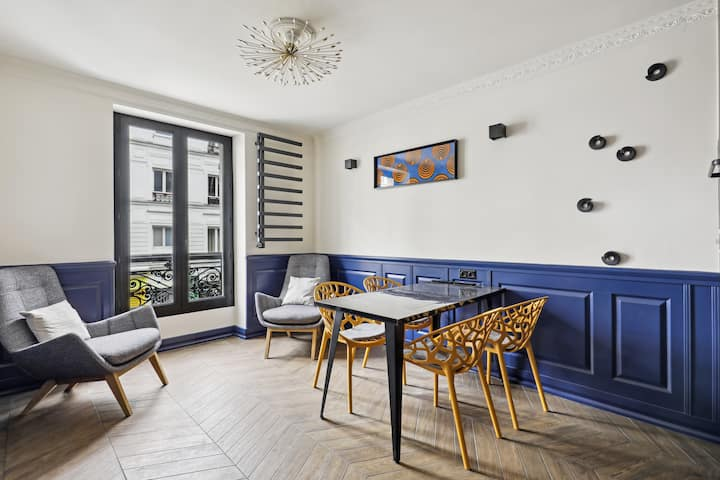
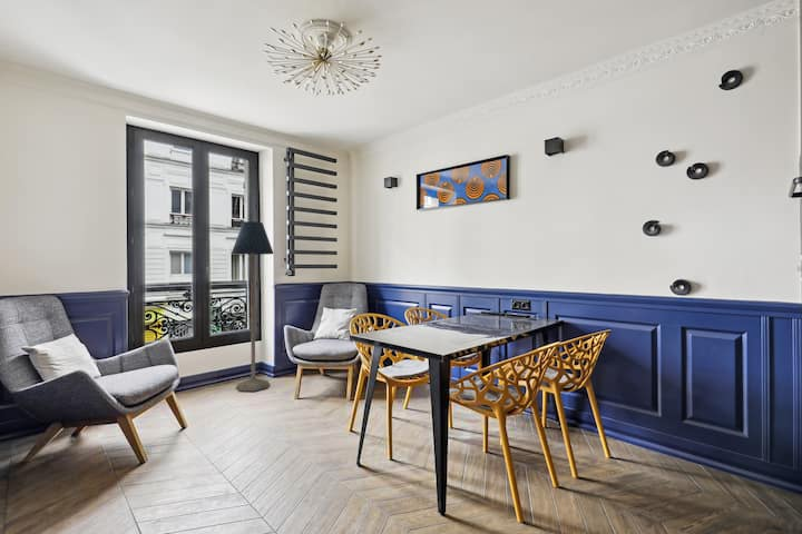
+ floor lamp (253, 304)
